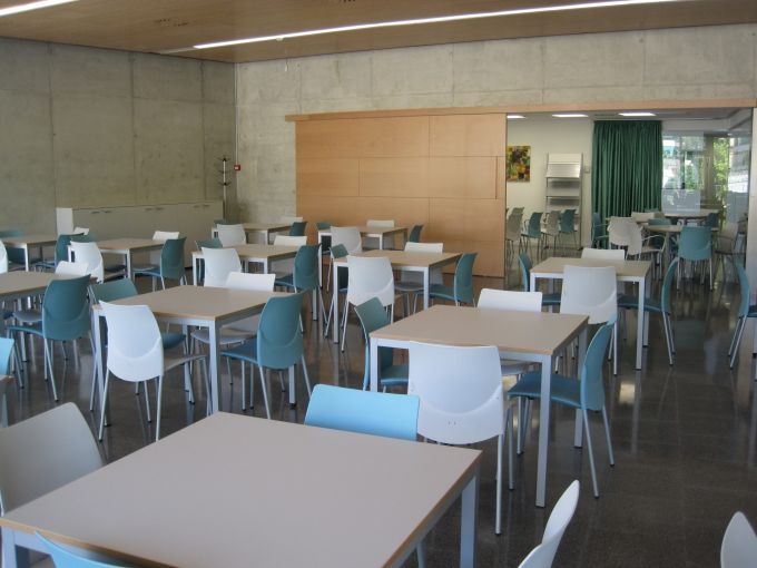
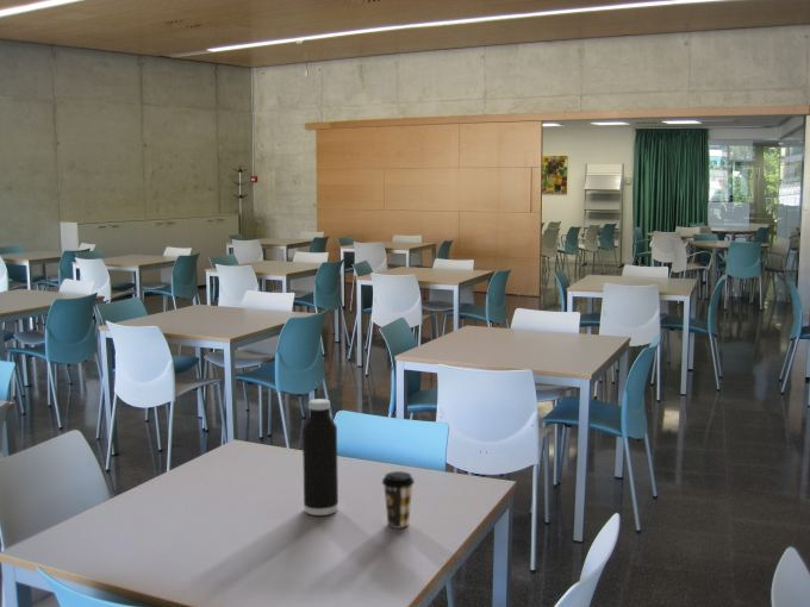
+ water bottle (319, 455)
+ coffee cup (398, 499)
